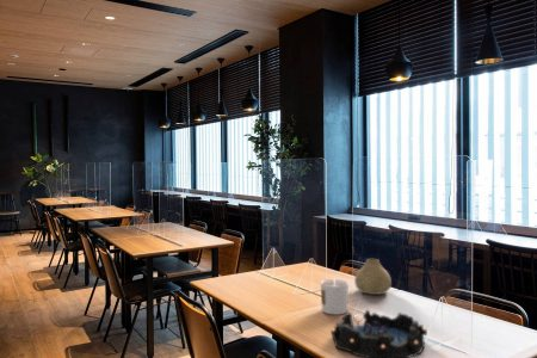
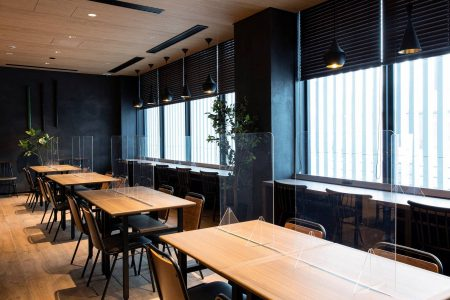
- decorative bowl (377, 329)
- vase (372, 276)
- candle (334, 294)
